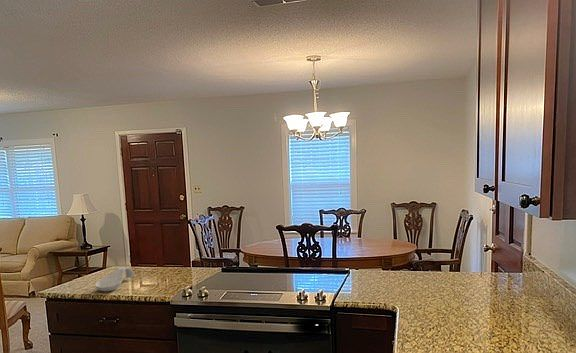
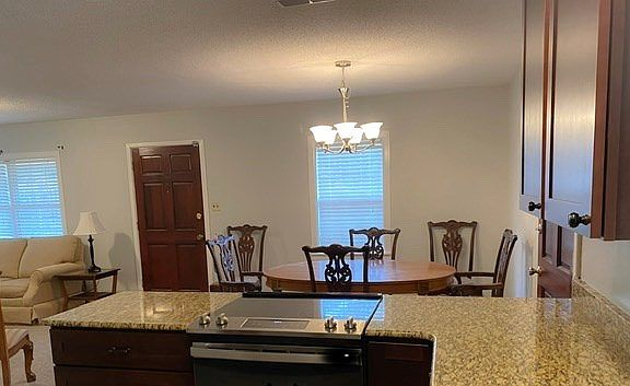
- spoon rest (116, 278)
